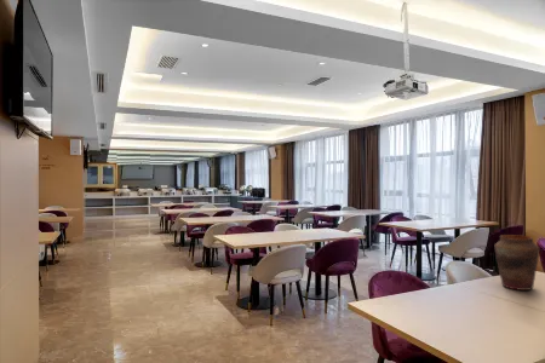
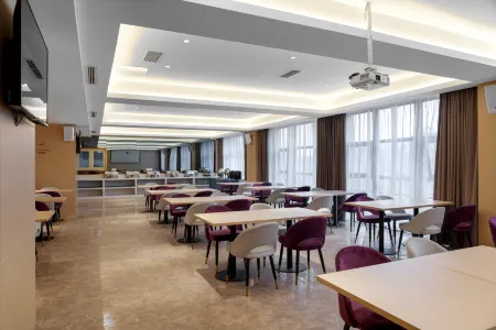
- vase (516, 261)
